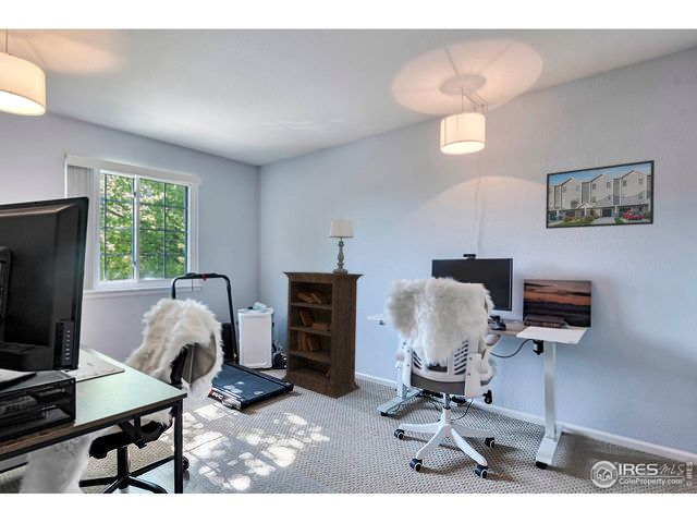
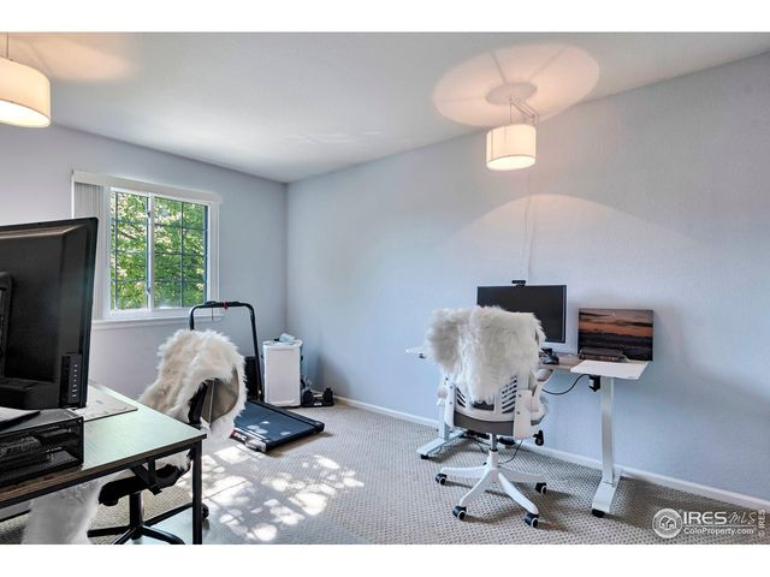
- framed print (596, 196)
- bookcase (320, 328)
- table lamp (341, 247)
